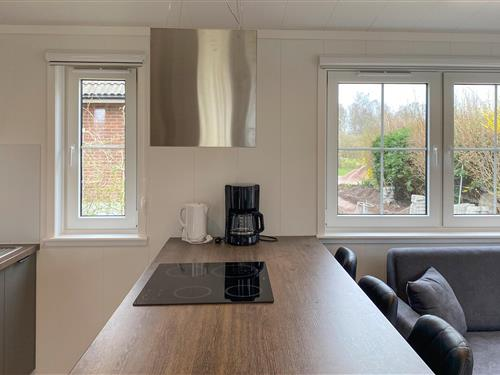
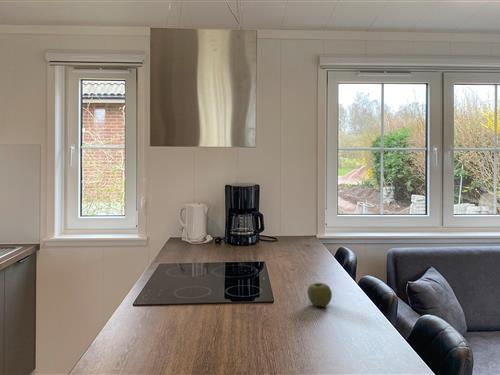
+ apple (319, 294)
